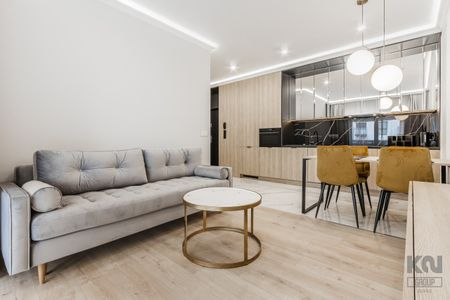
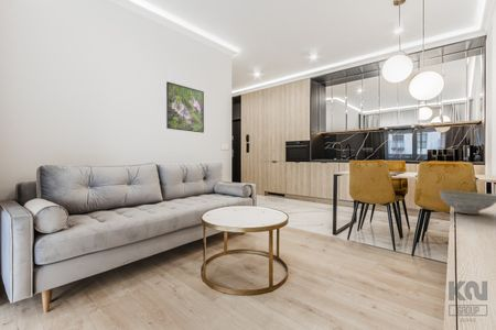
+ decorative bowl (466, 202)
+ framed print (186, 109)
